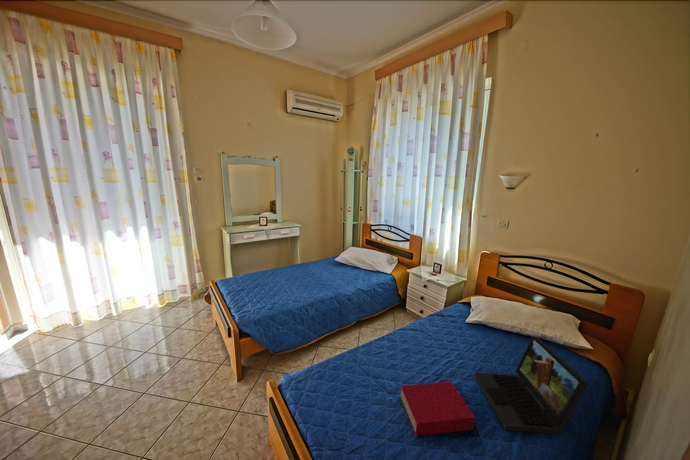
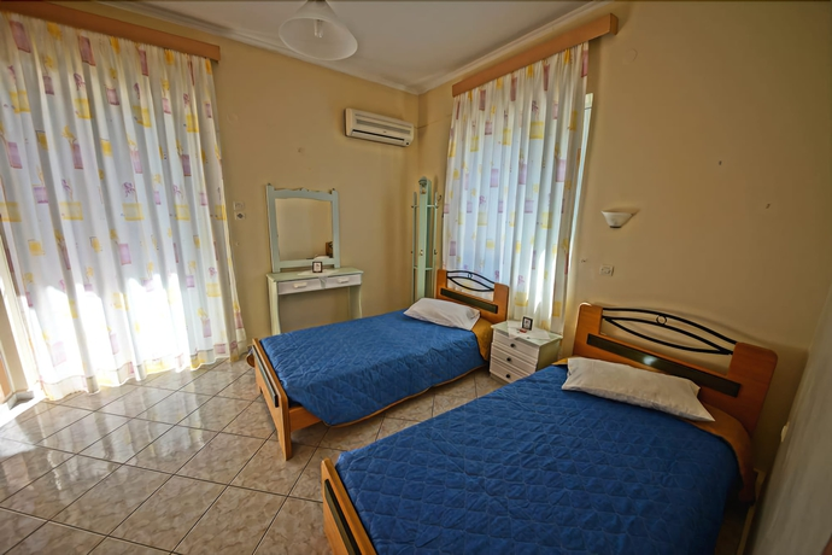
- book (434, 406)
- laptop (523, 378)
